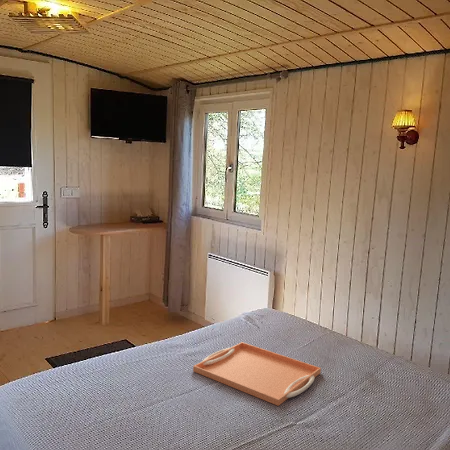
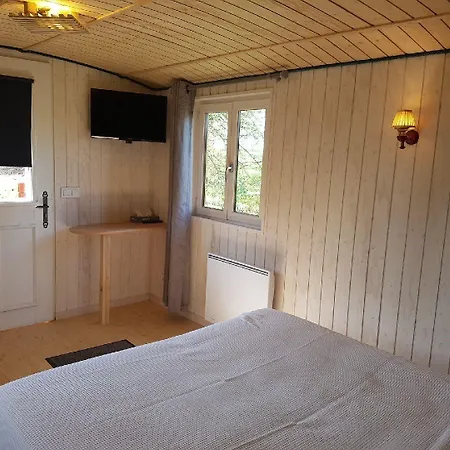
- serving tray (257, 369)
